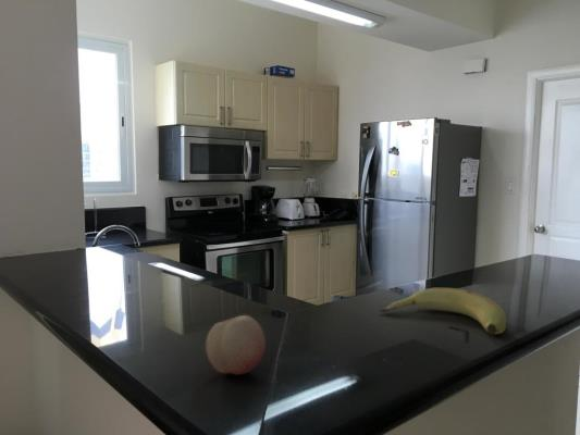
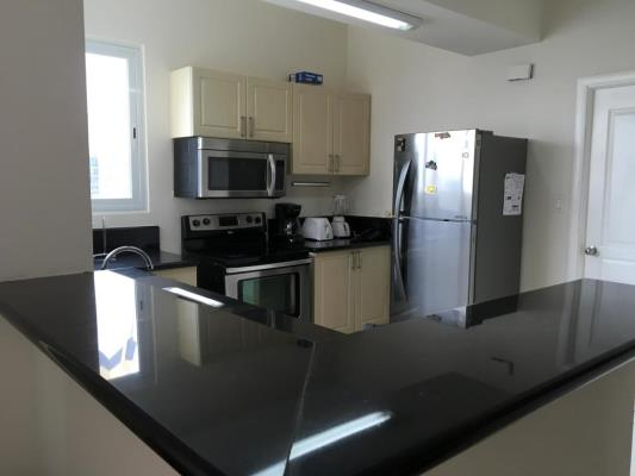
- banana (440, 306)
- fruit (235, 344)
